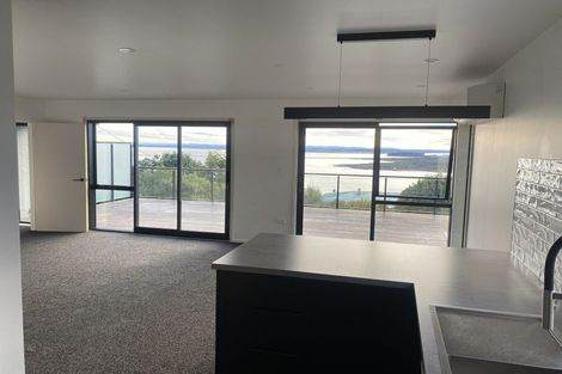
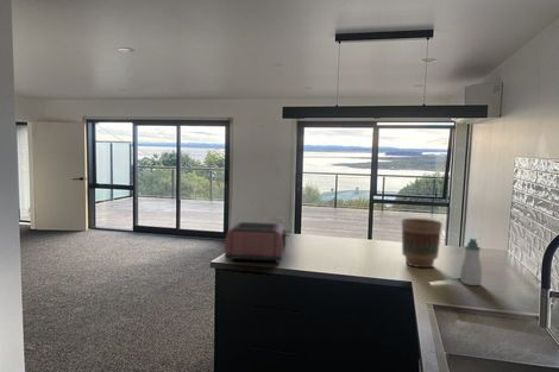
+ flower pot (420, 242)
+ soap bottle (471, 260)
+ toaster (258, 240)
